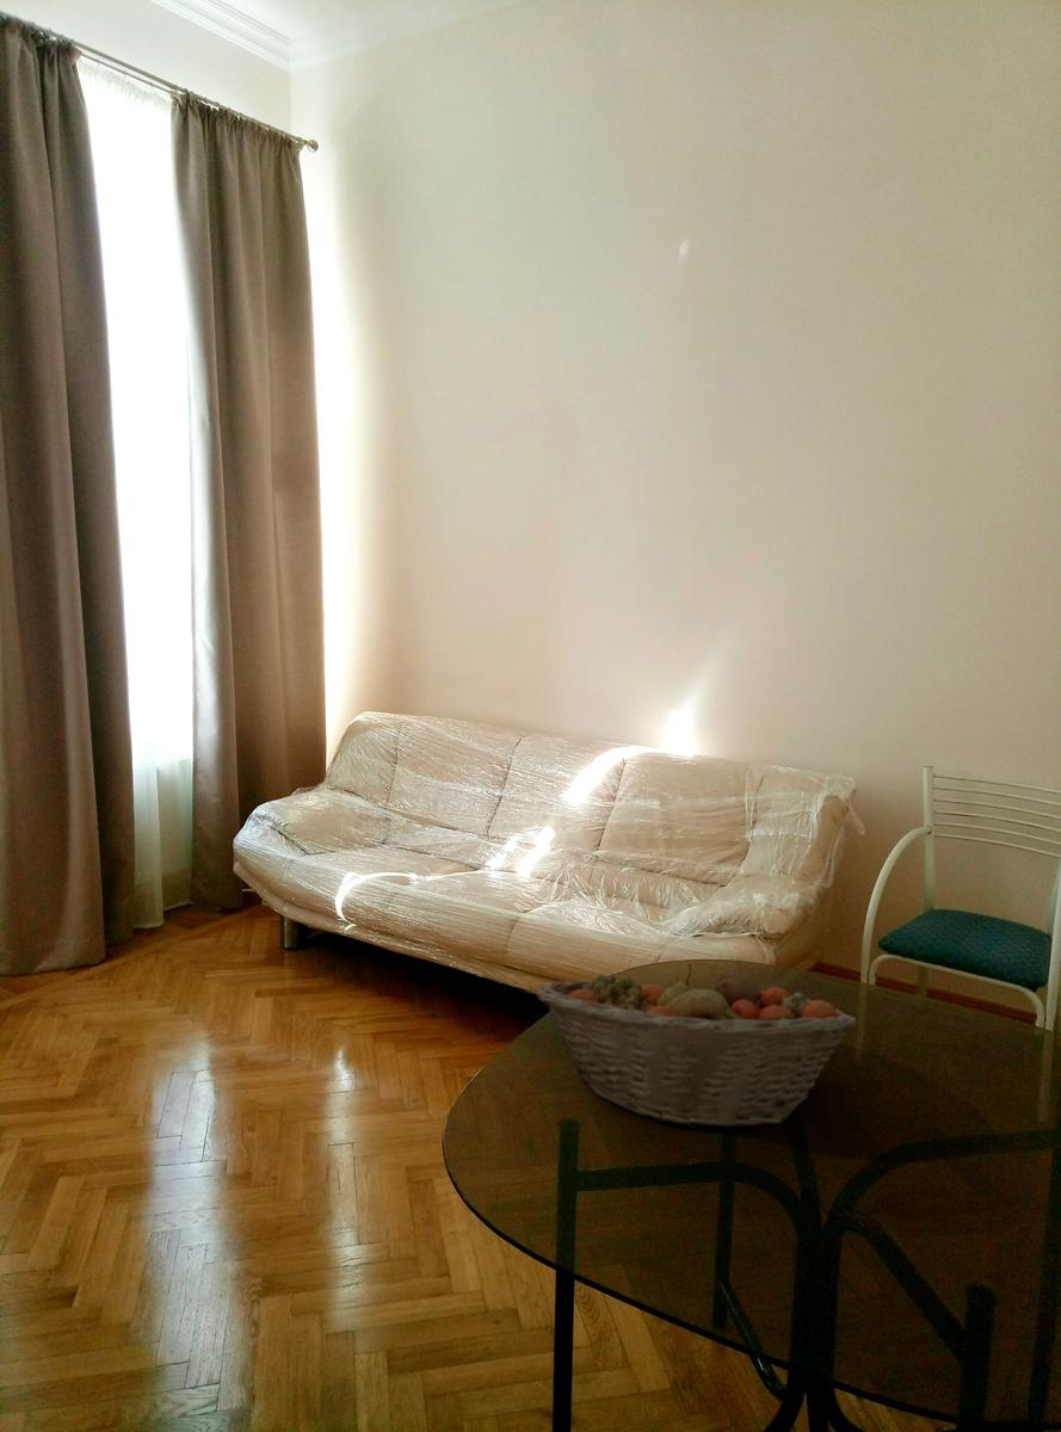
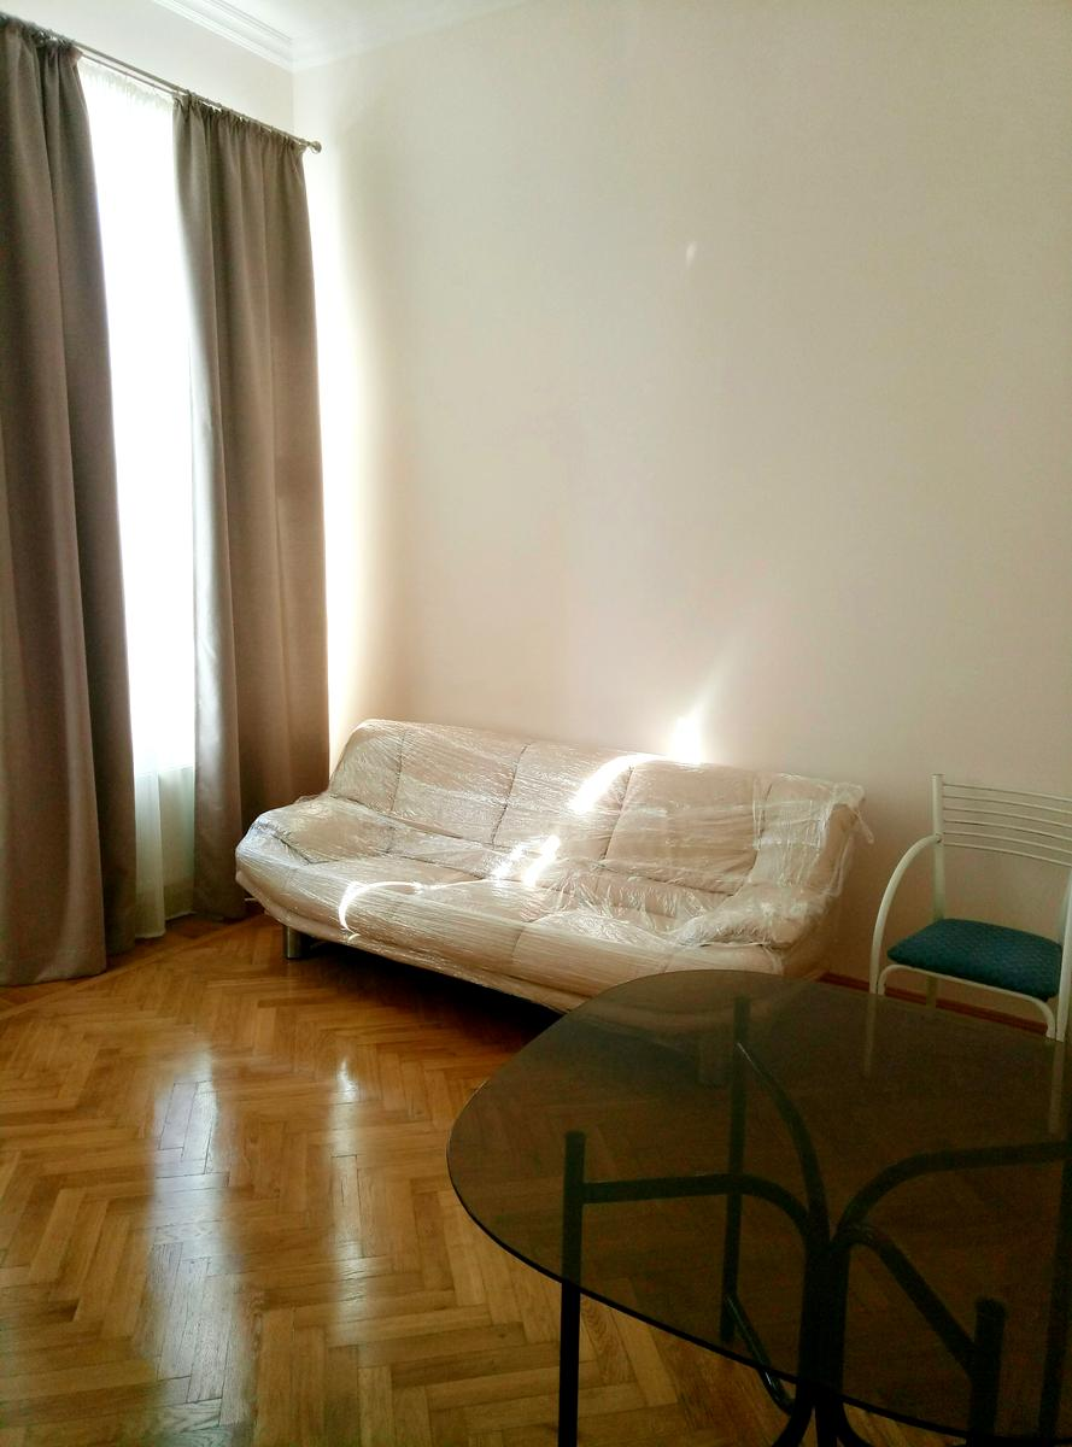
- fruit basket (690, 1026)
